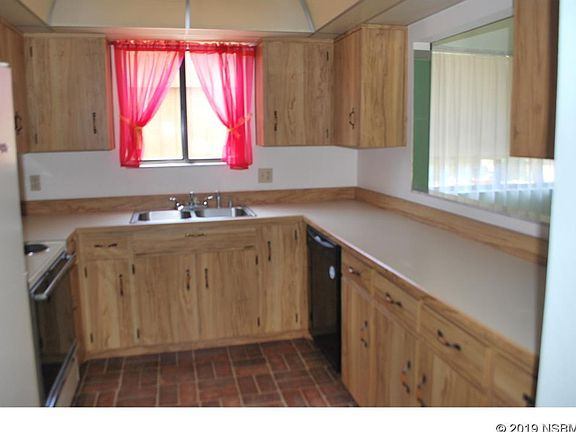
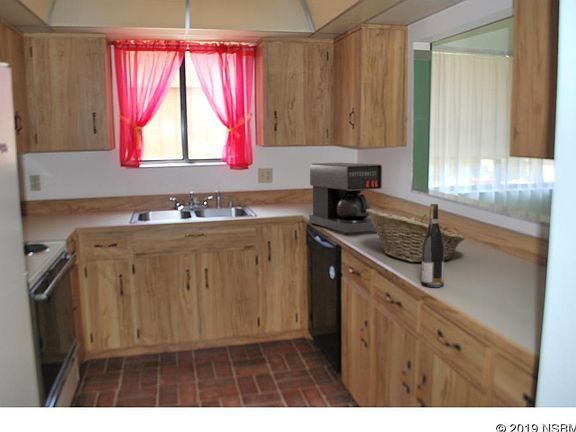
+ wine bottle (433, 244)
+ fruit basket (412, 232)
+ coffee maker (344, 196)
